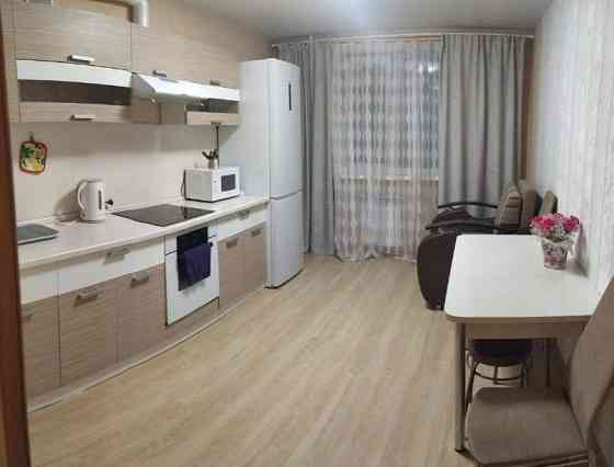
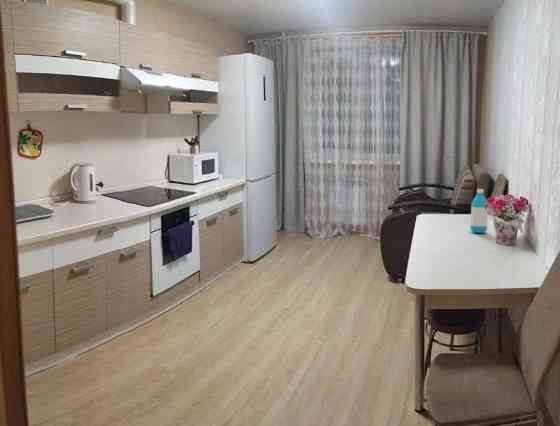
+ water bottle (479, 211)
